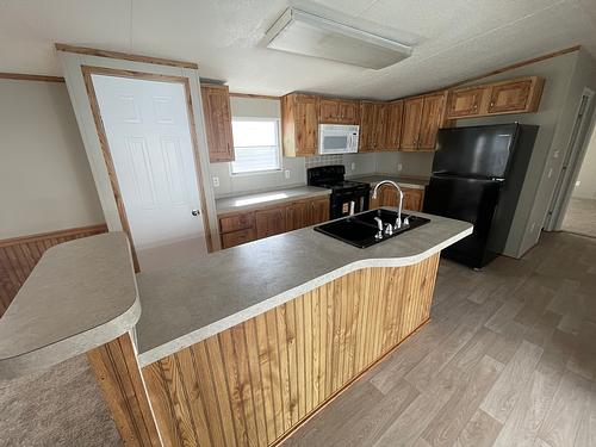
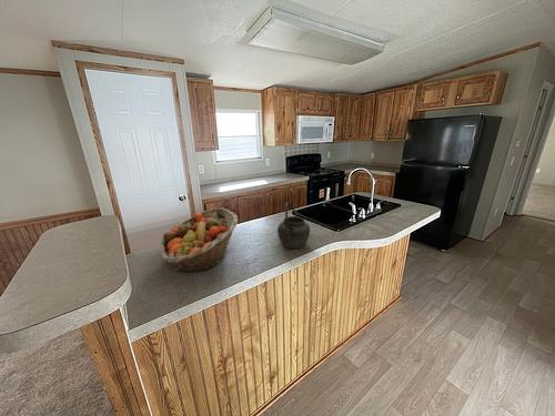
+ kettle (291, 225)
+ fruit basket (200, 236)
